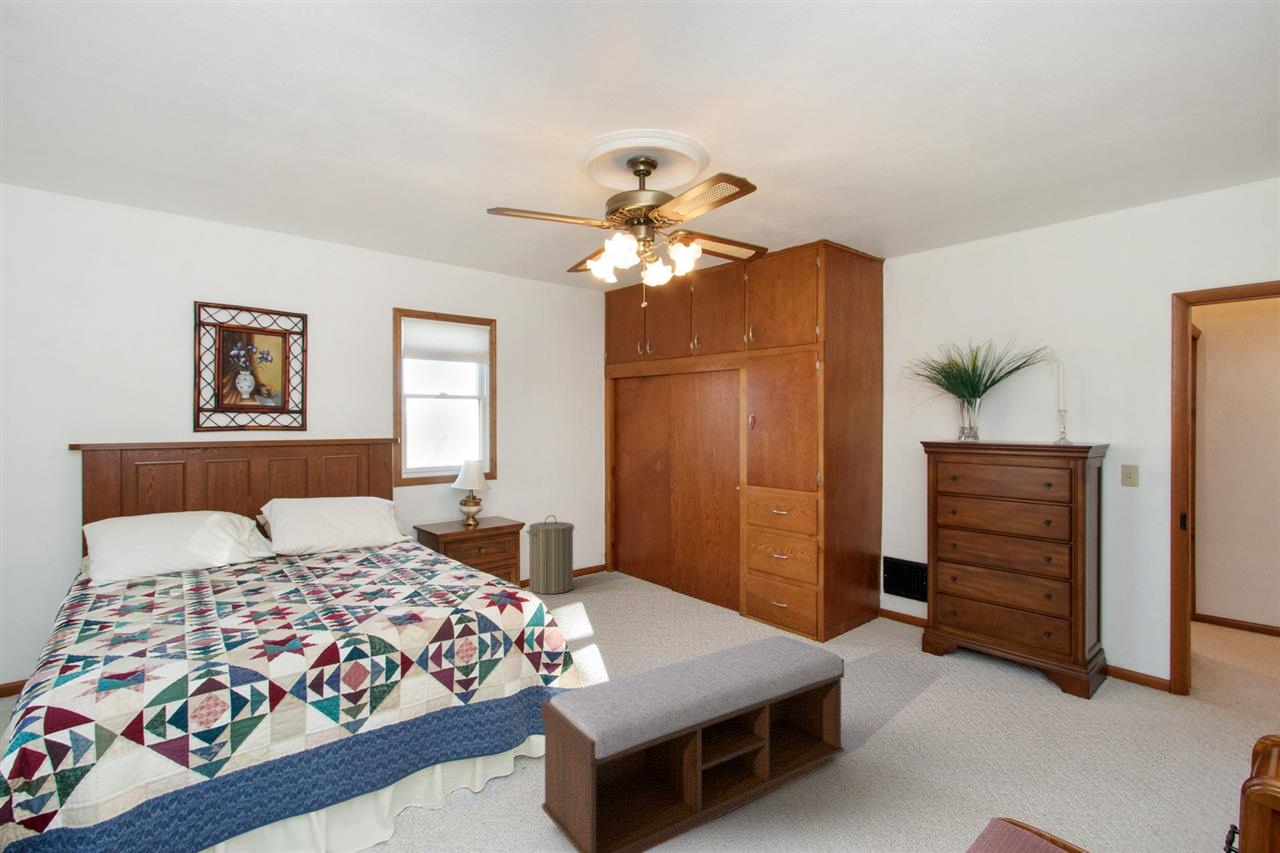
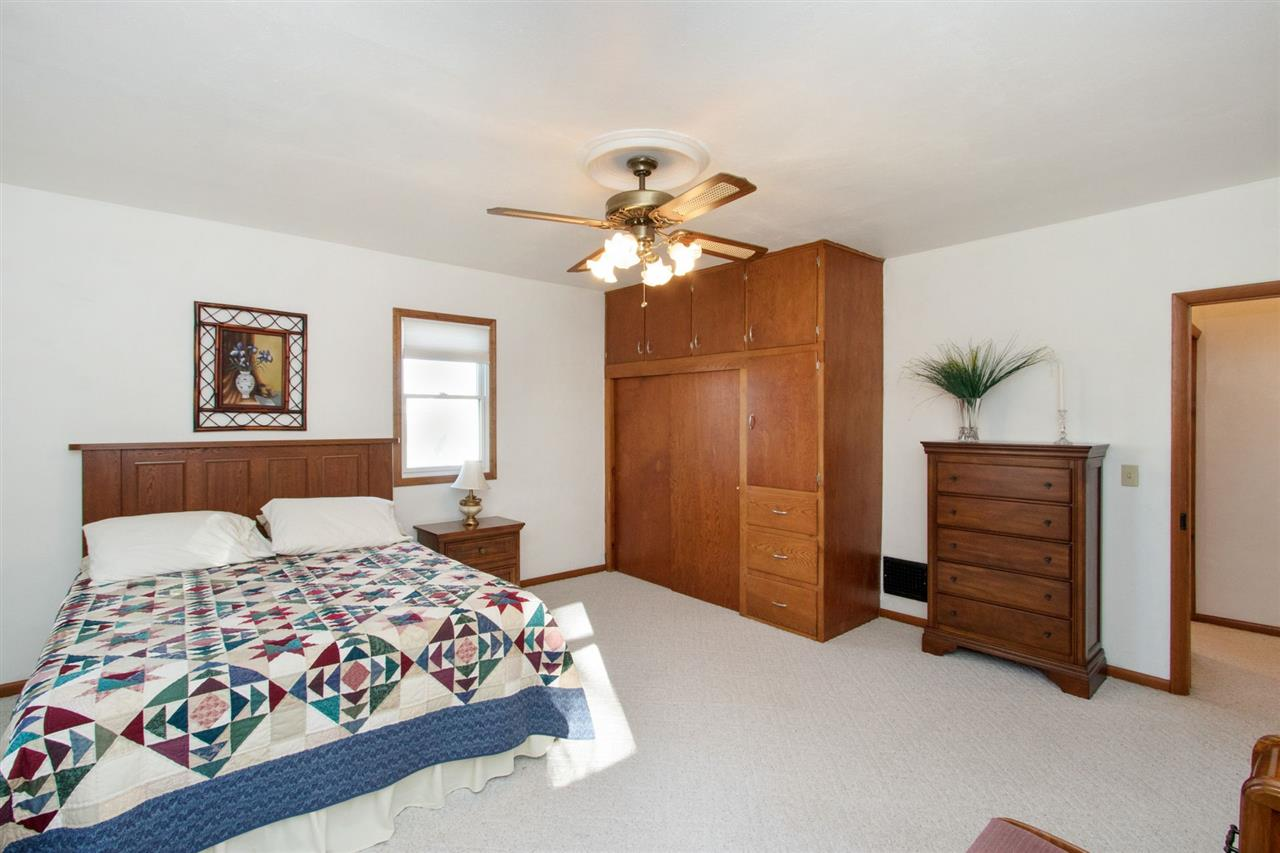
- bench (706, 731)
- laundry hamper (551, 551)
